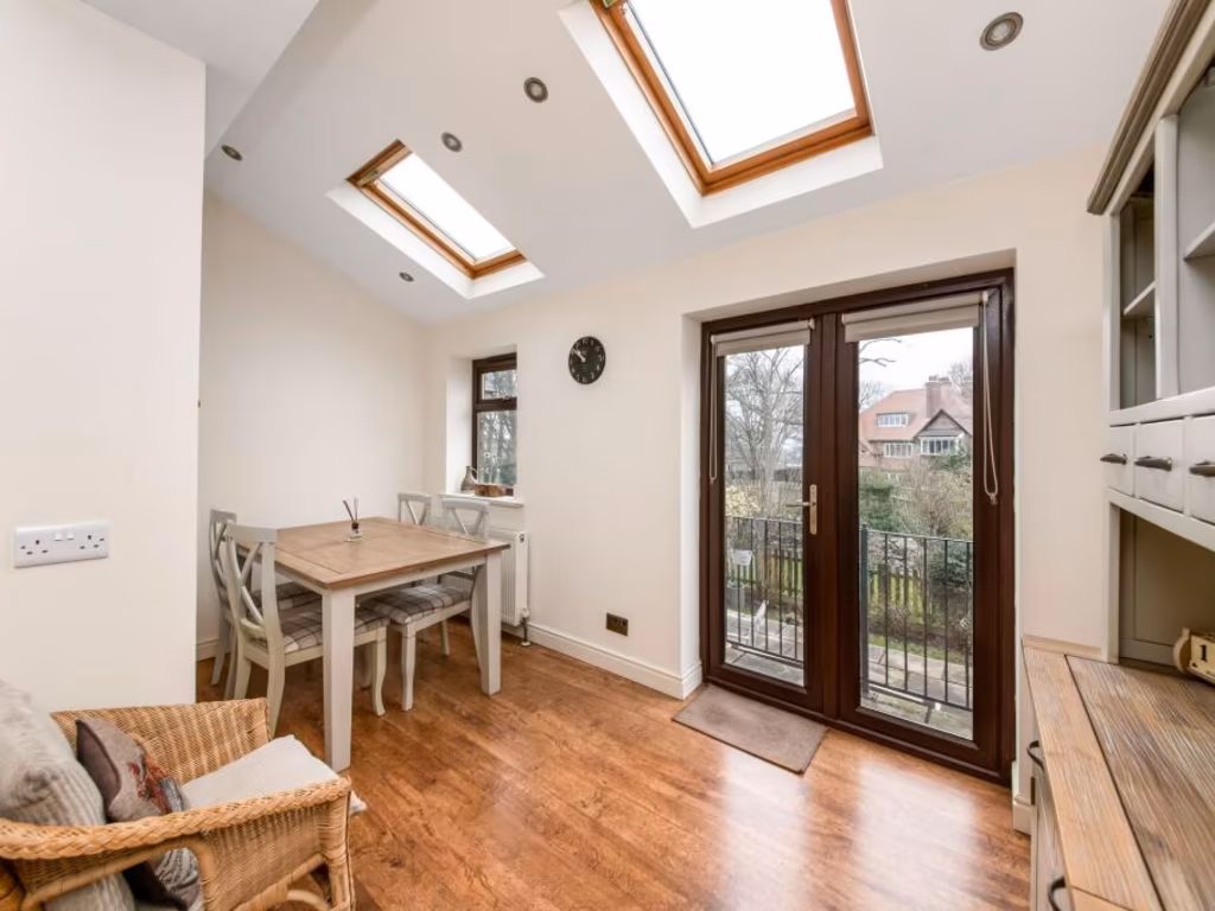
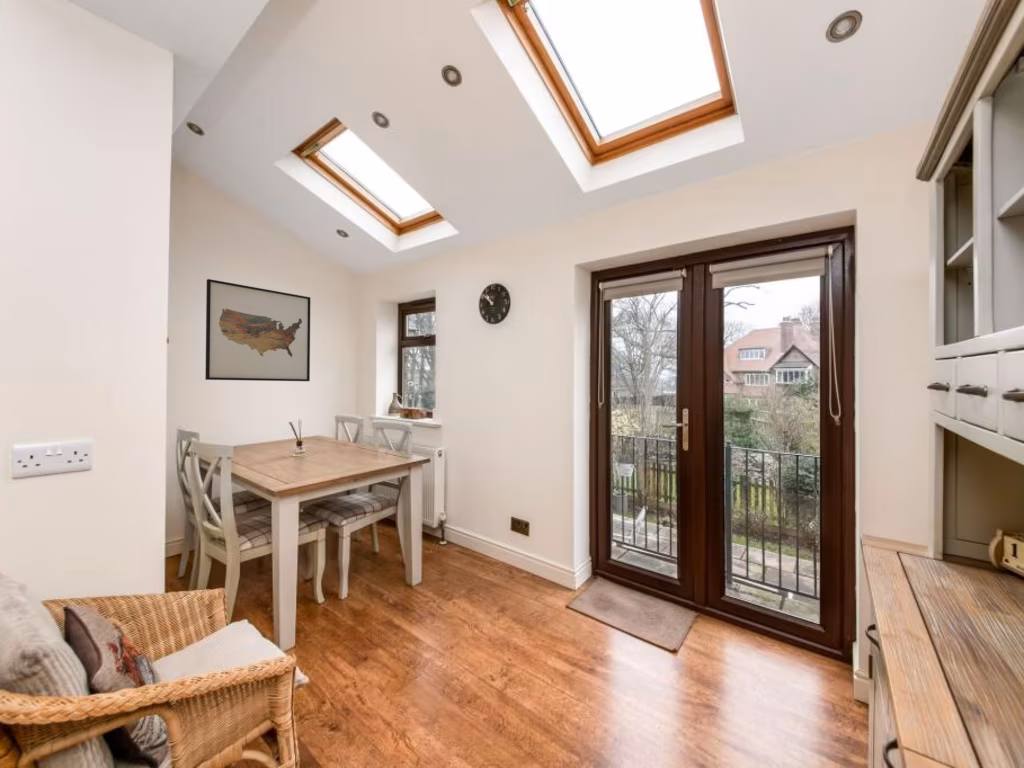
+ wall art (262, 334)
